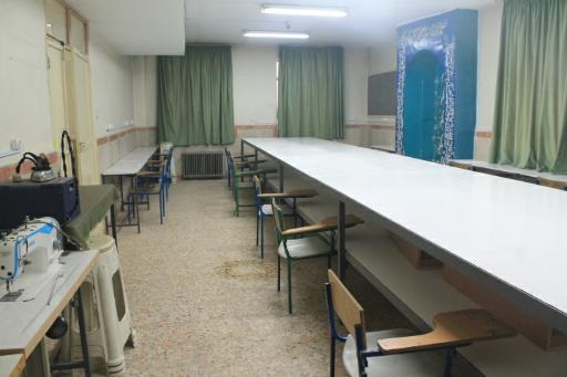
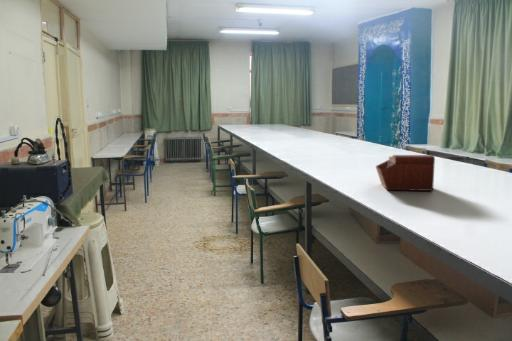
+ sewing box (403, 170)
